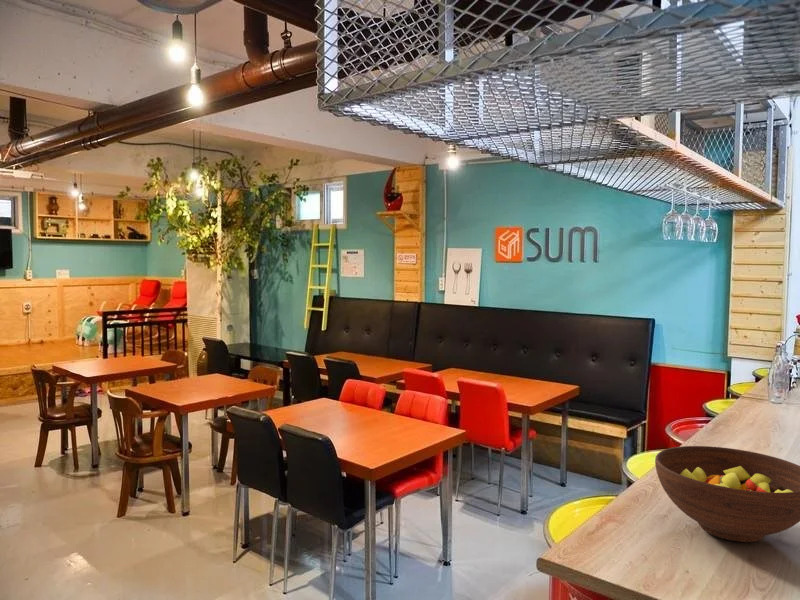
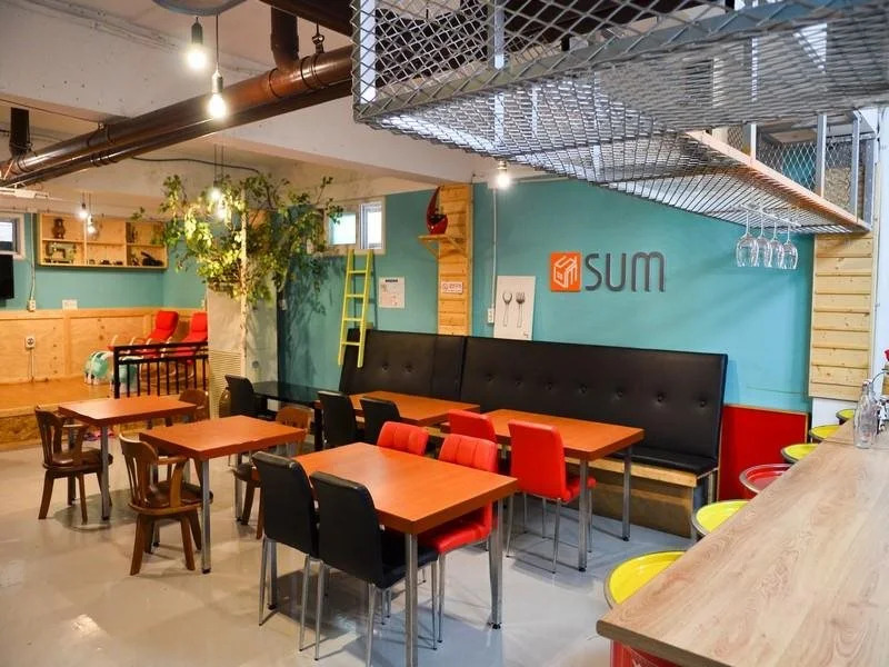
- fruit bowl (731, 499)
